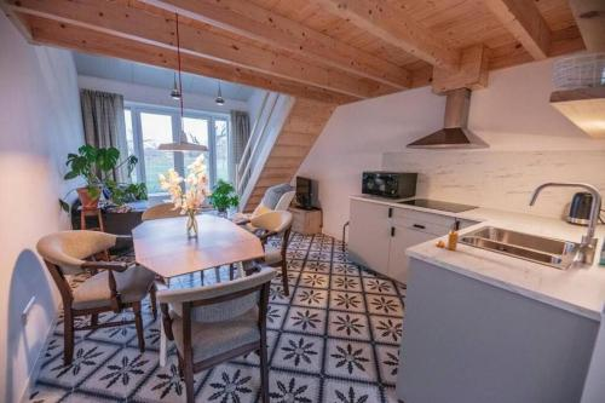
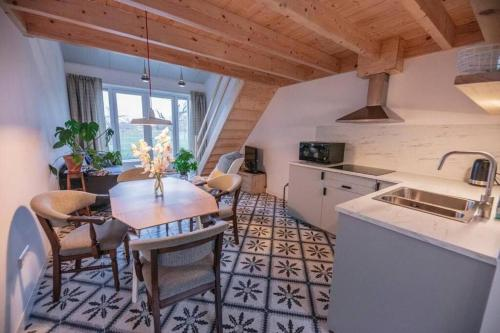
- pepper shaker (448, 240)
